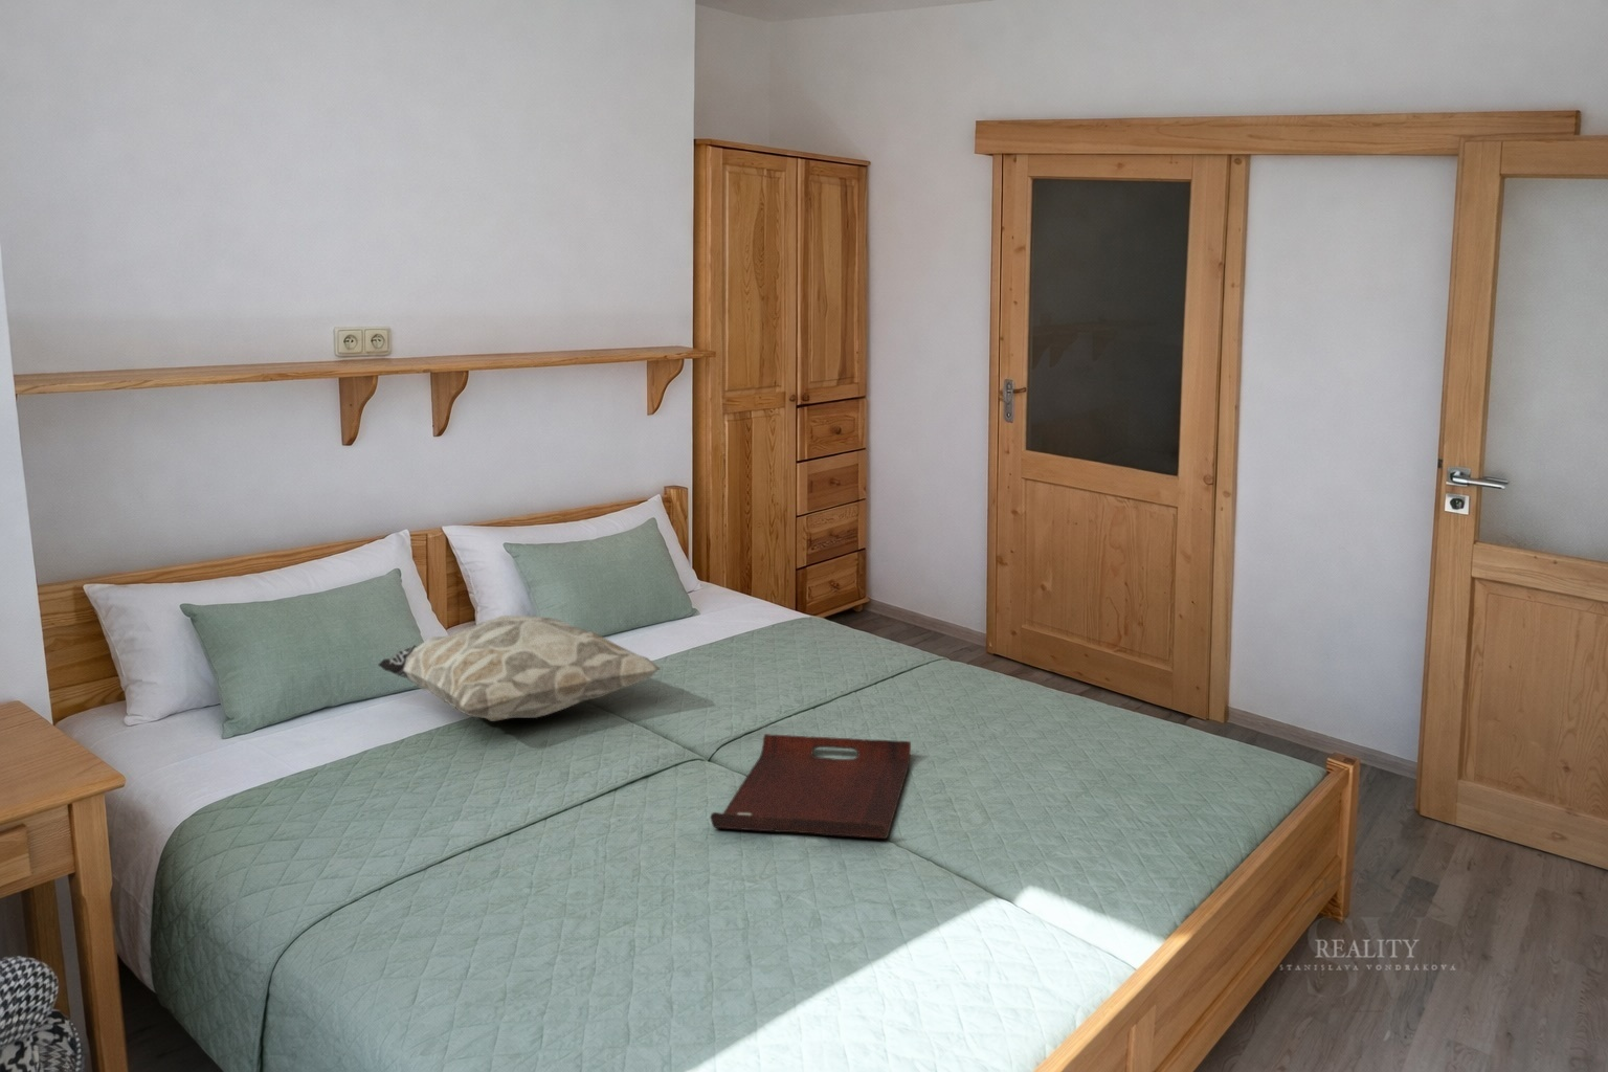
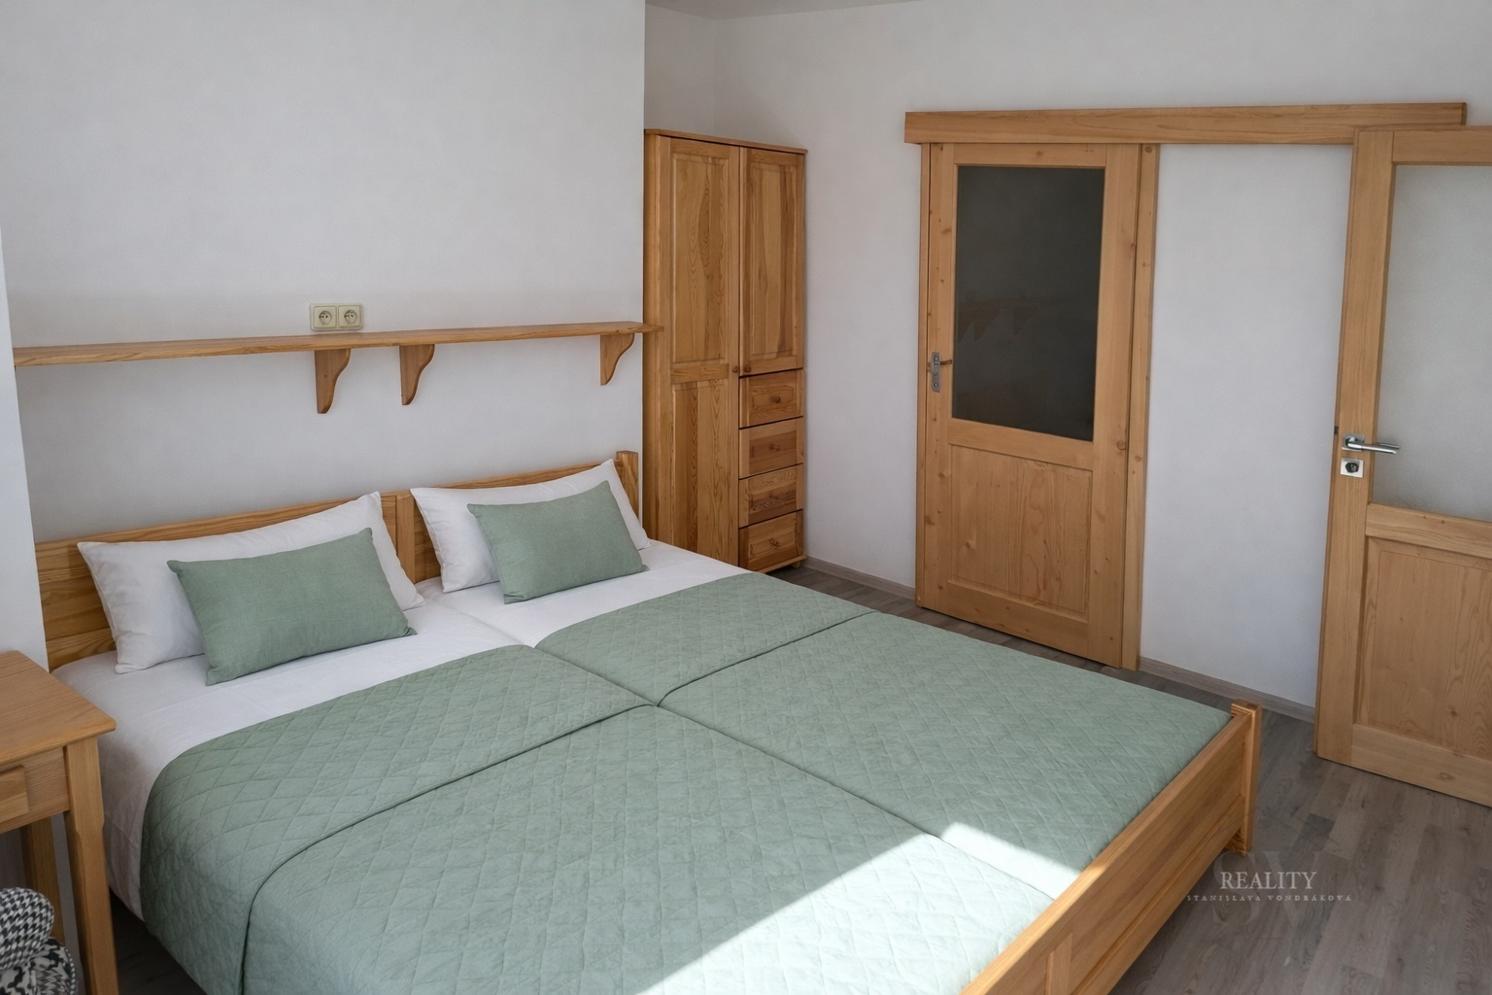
- decorative pillow (517, 665)
- serving tray (817, 784)
